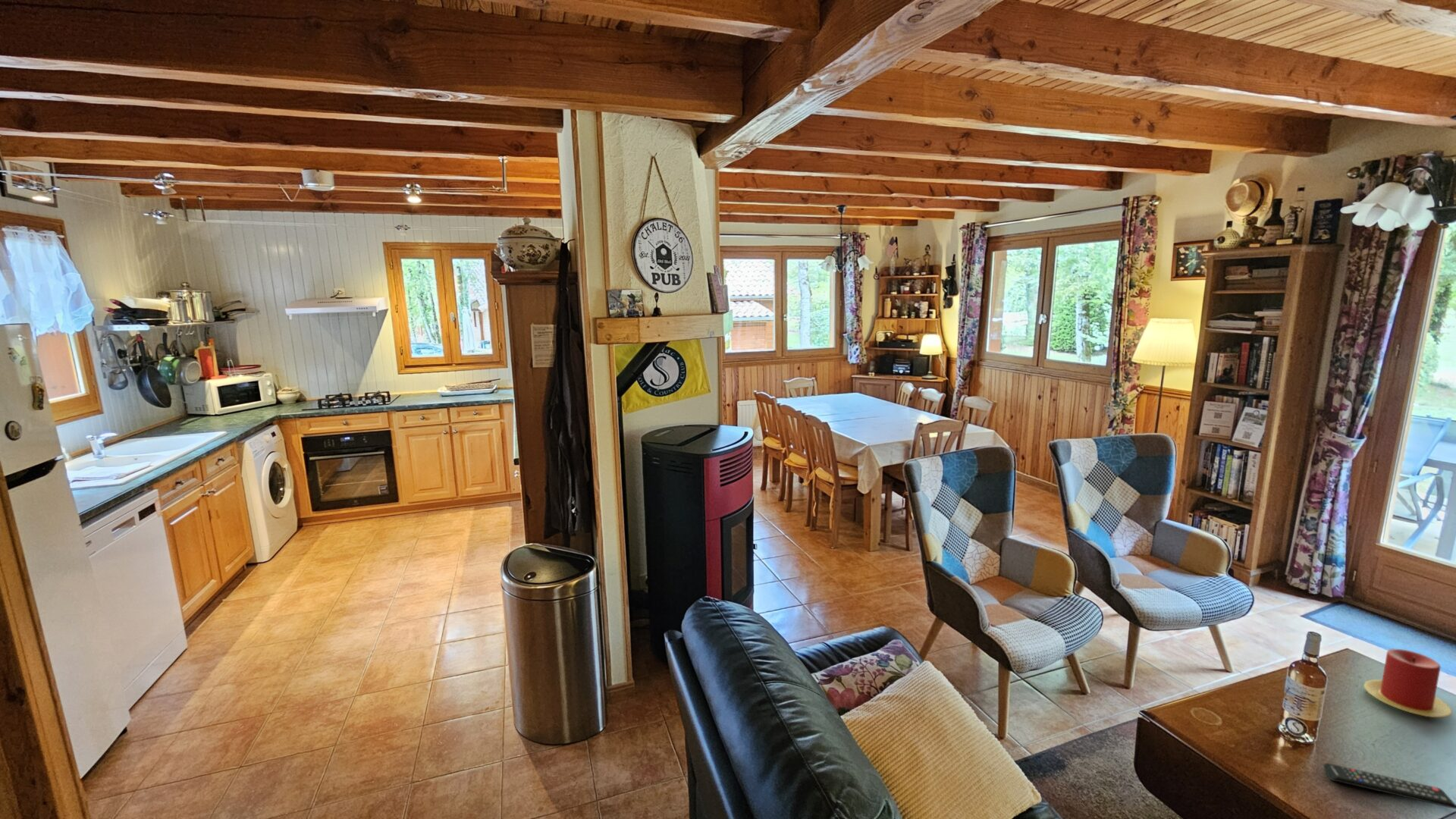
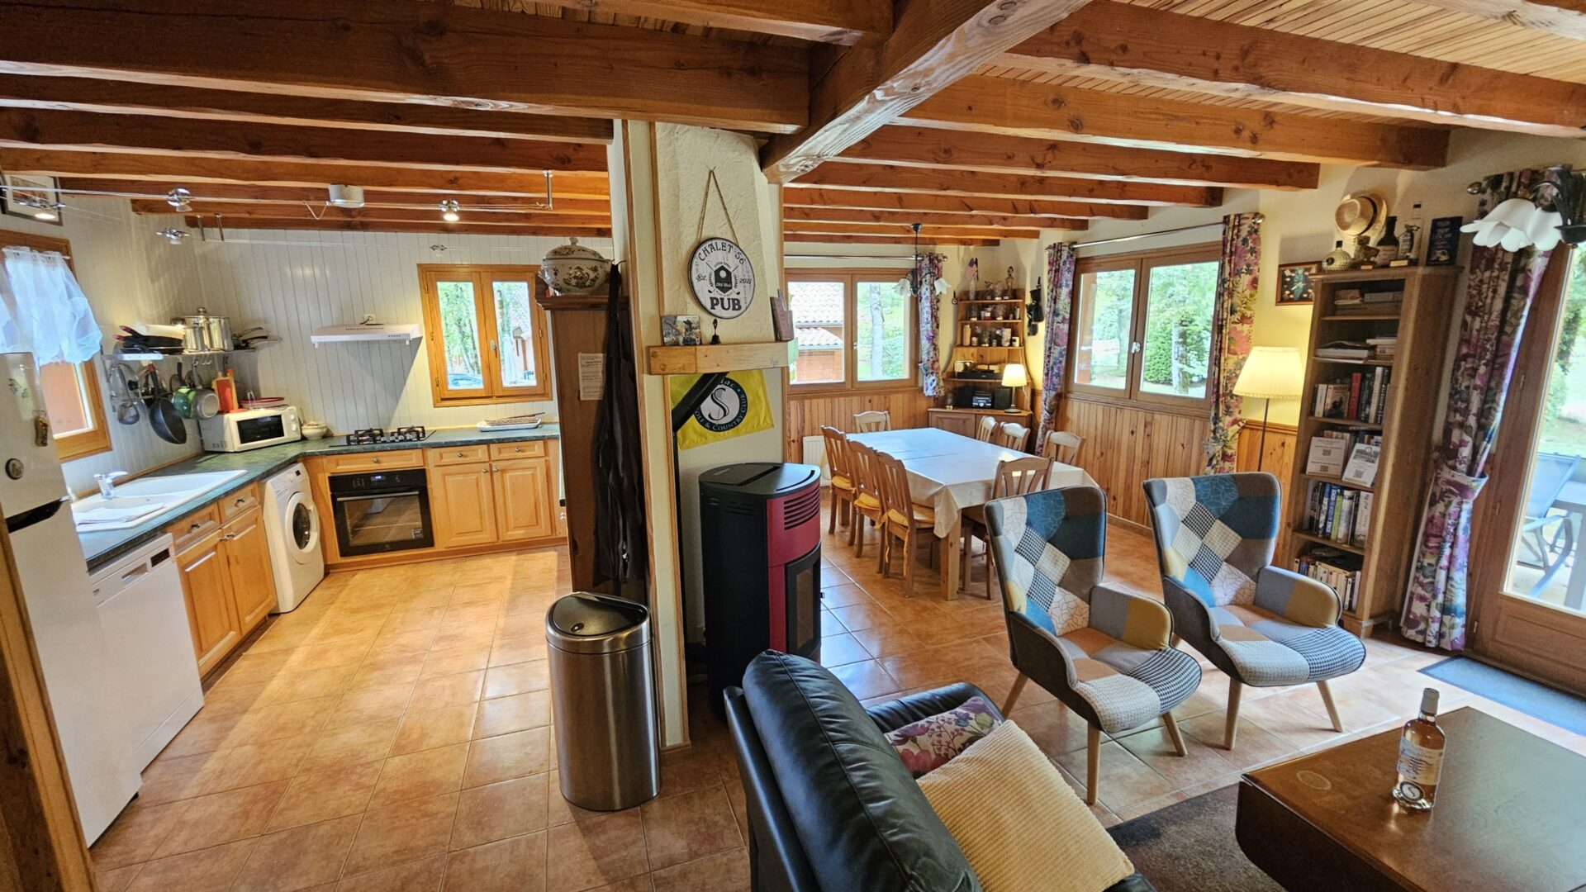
- remote control (1387, 786)
- candle (1409, 680)
